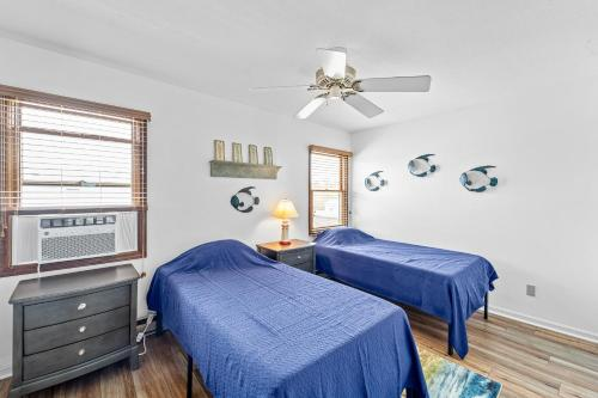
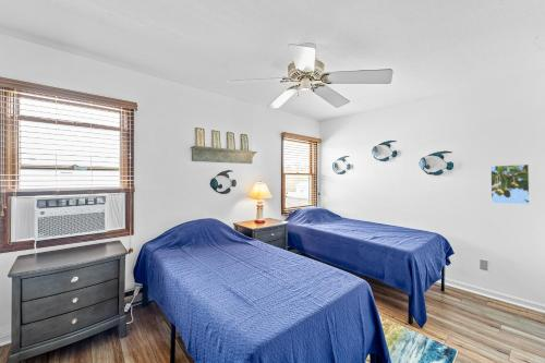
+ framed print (509, 184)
